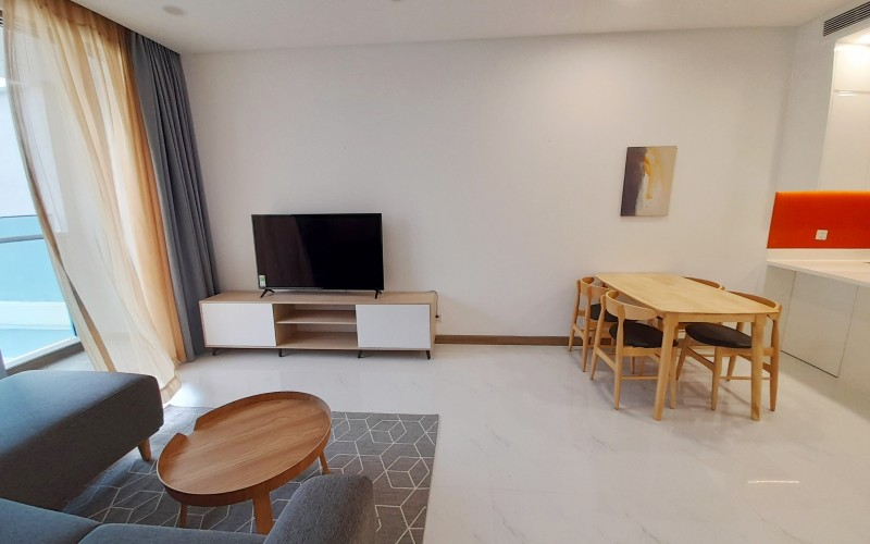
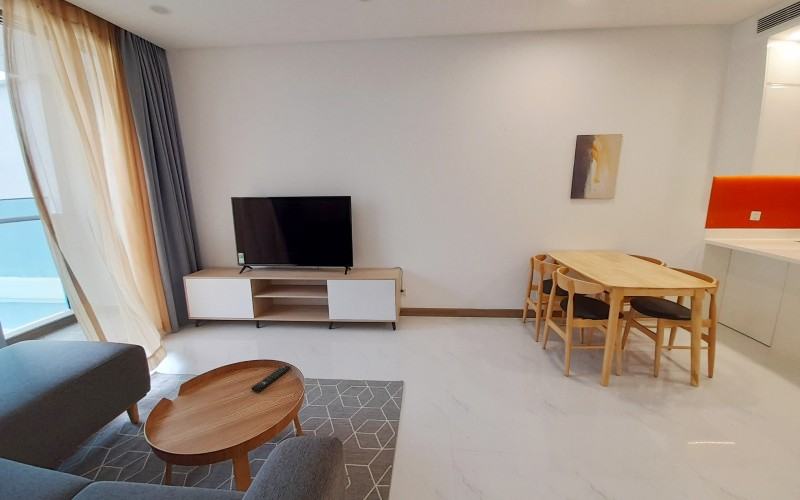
+ remote control (272, 377)
